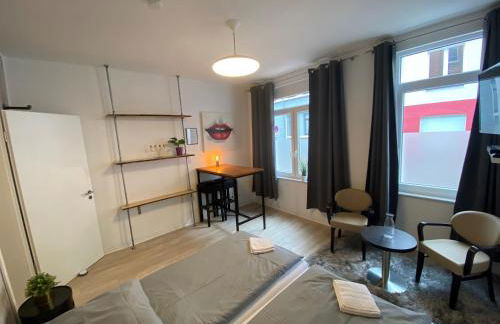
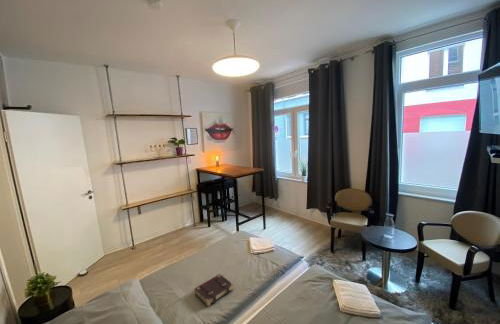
+ book (214, 288)
